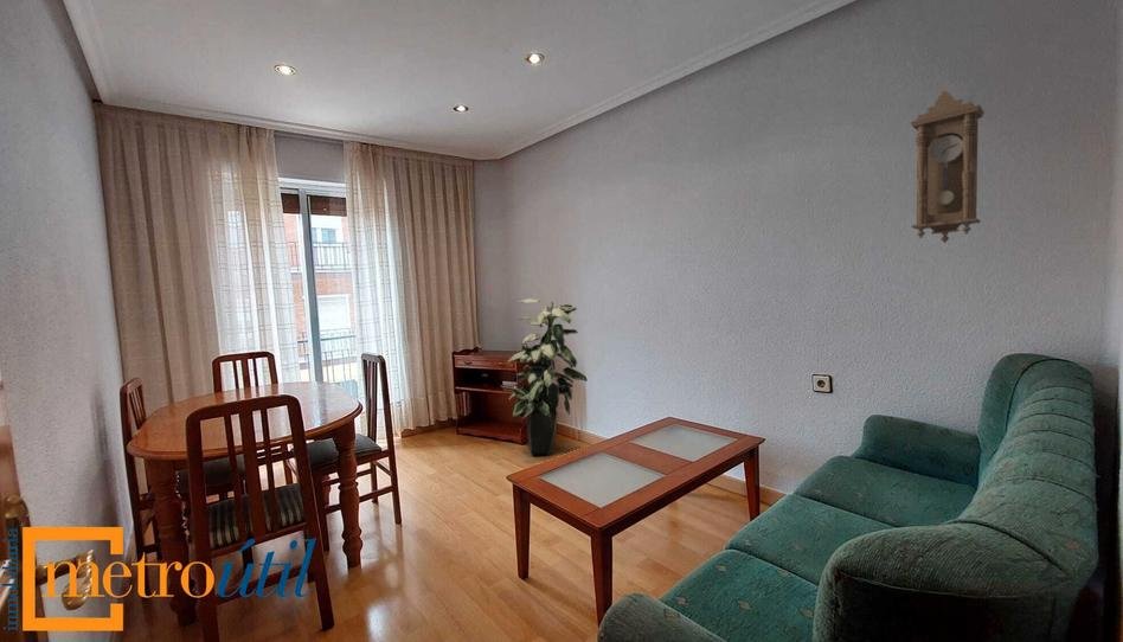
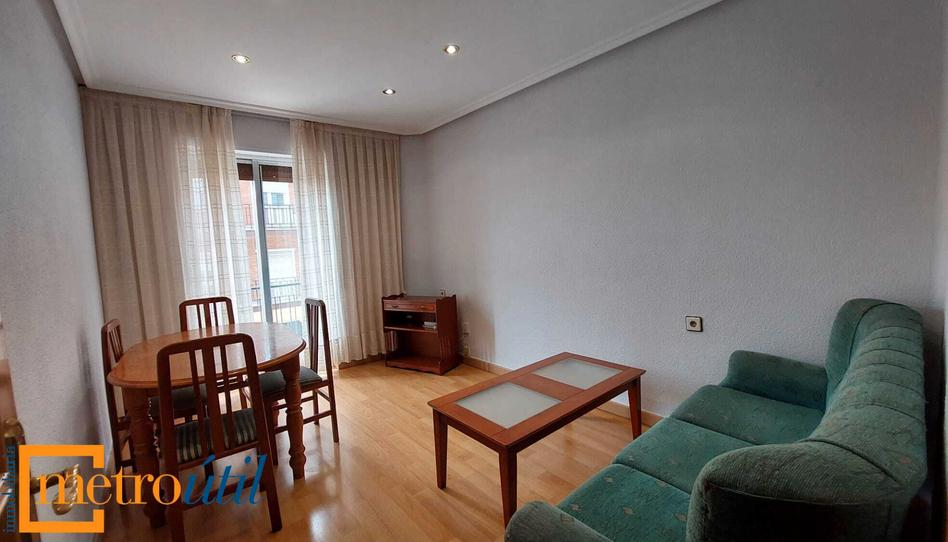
- pendulum clock (945, 168)
- indoor plant (543, 374)
